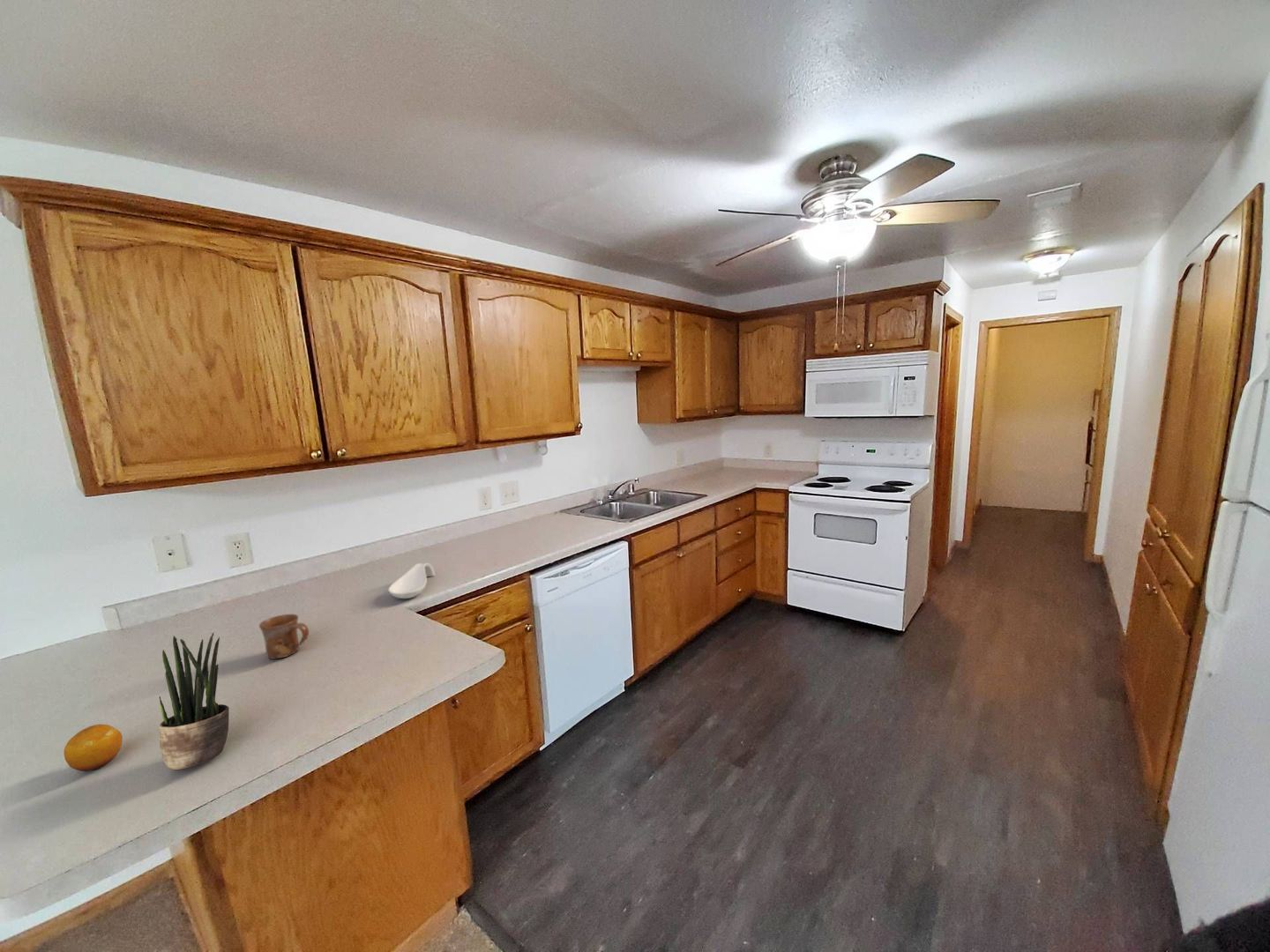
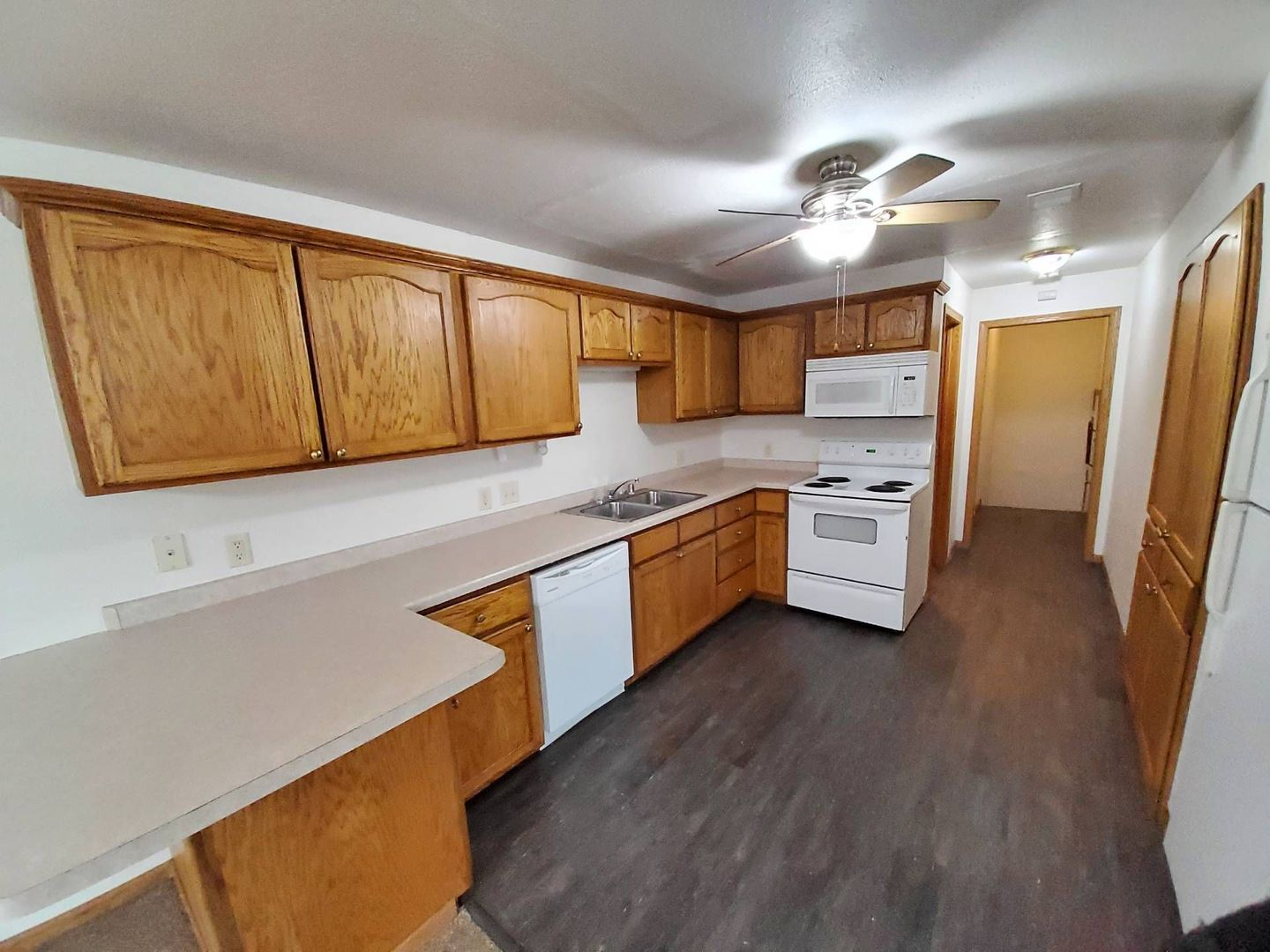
- fruit (93, 747)
- spoon rest (415, 579)
- mug (287, 636)
- potted plant (195, 694)
